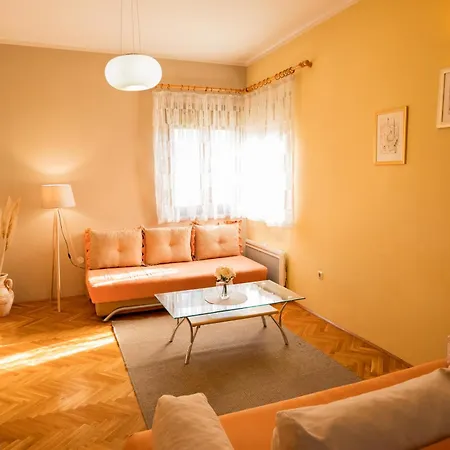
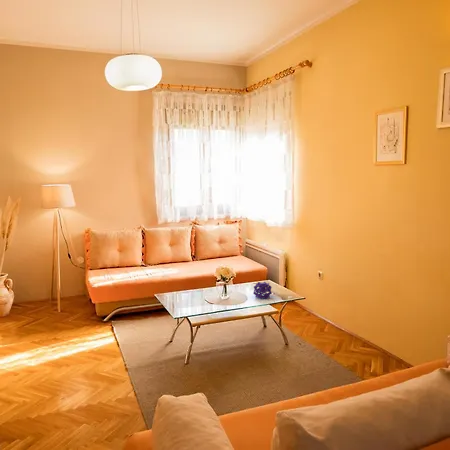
+ decorative ball (262, 290)
